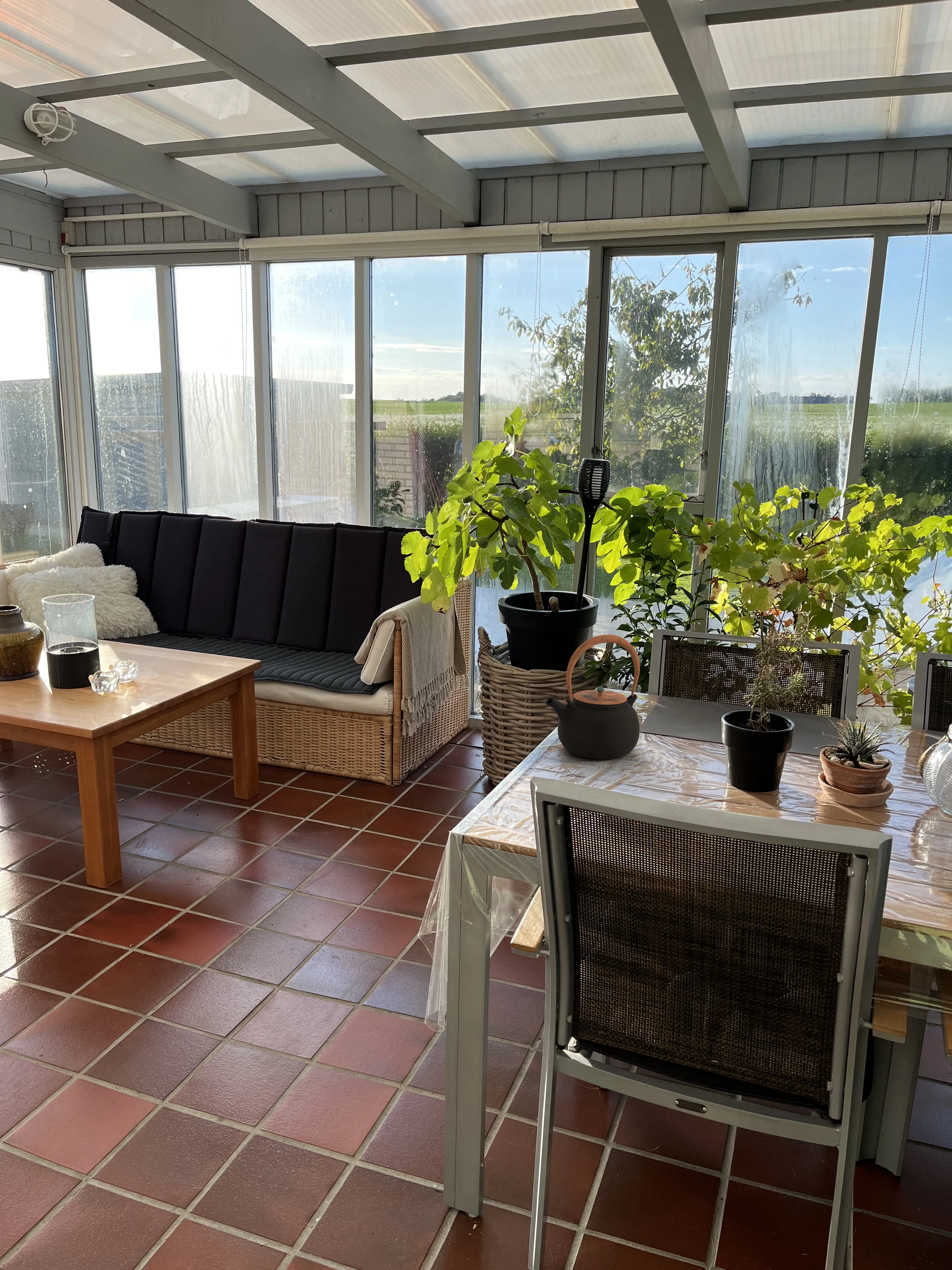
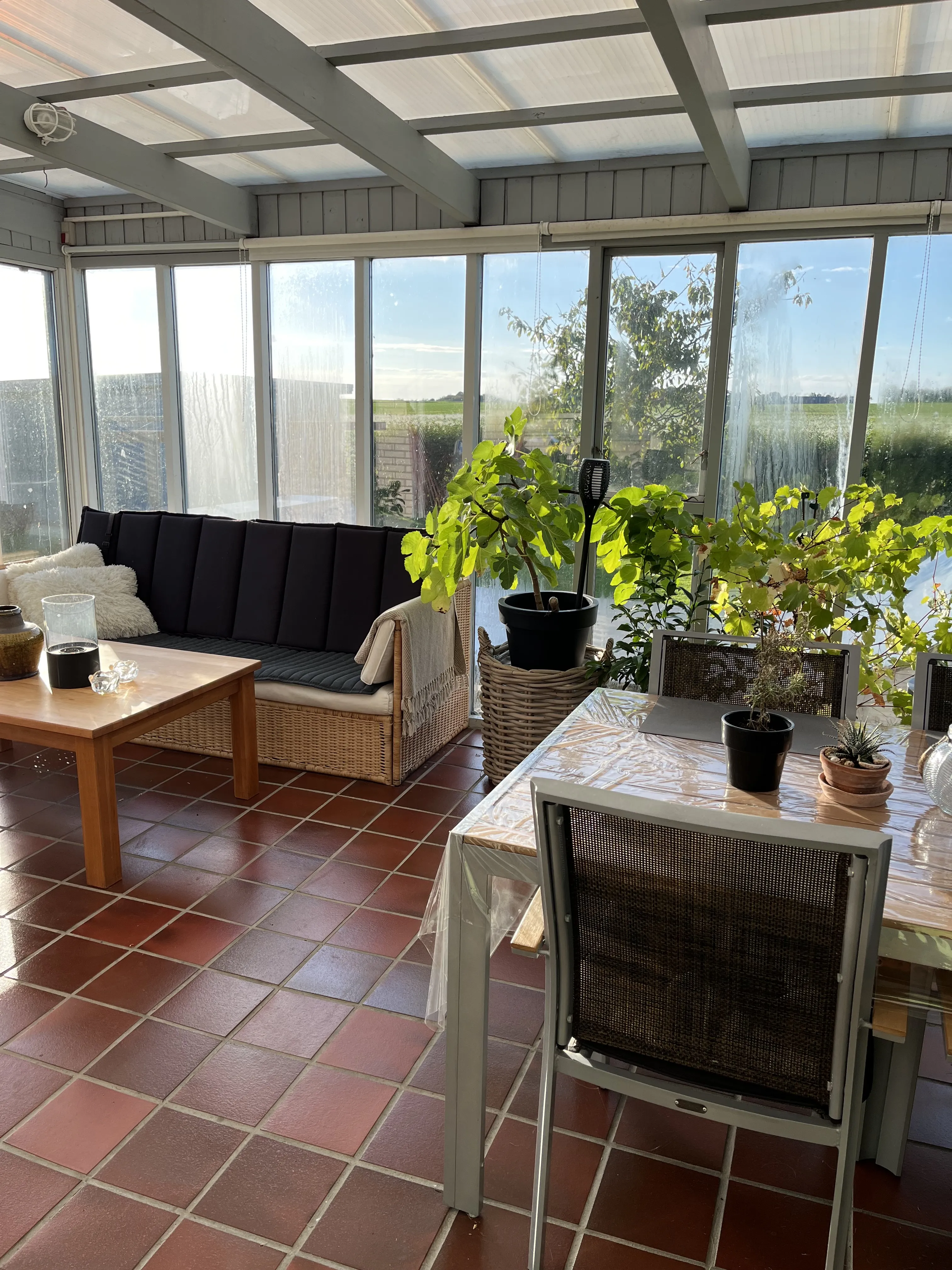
- teapot (593, 694)
